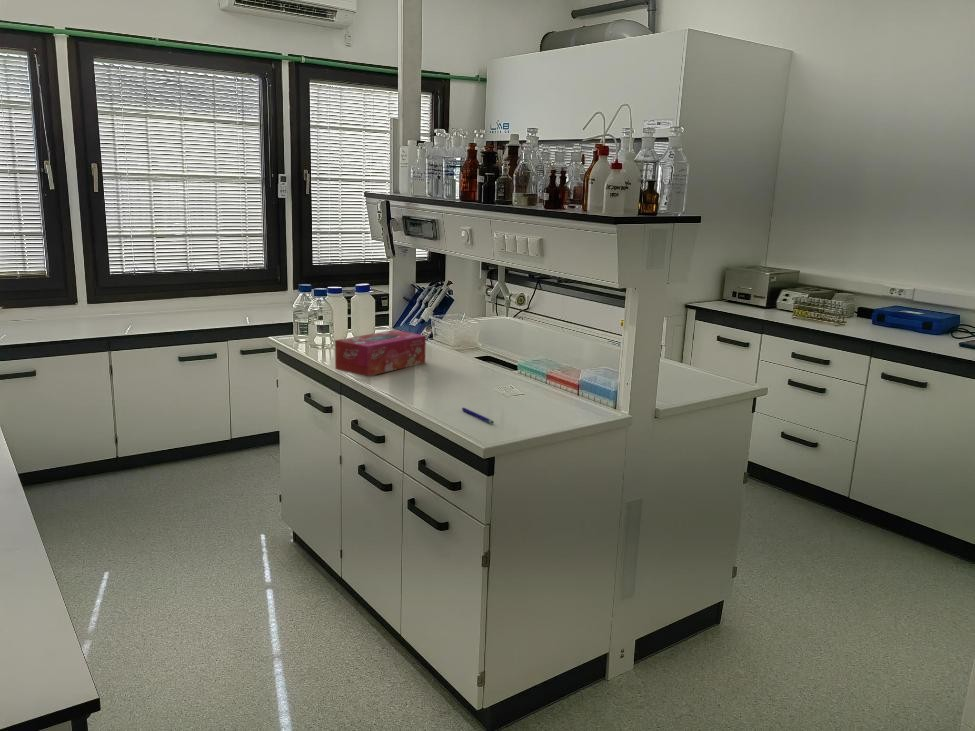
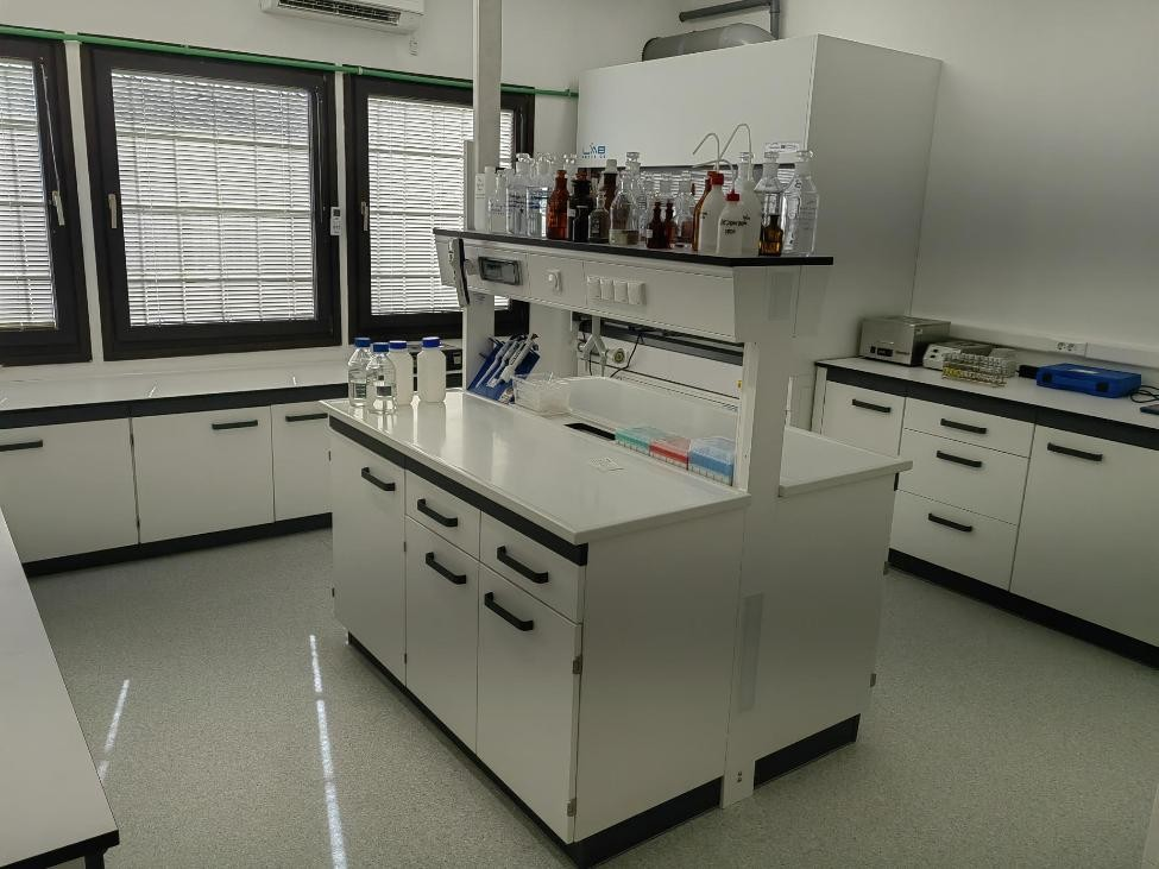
- pen (477, 415)
- tissue box (381, 351)
